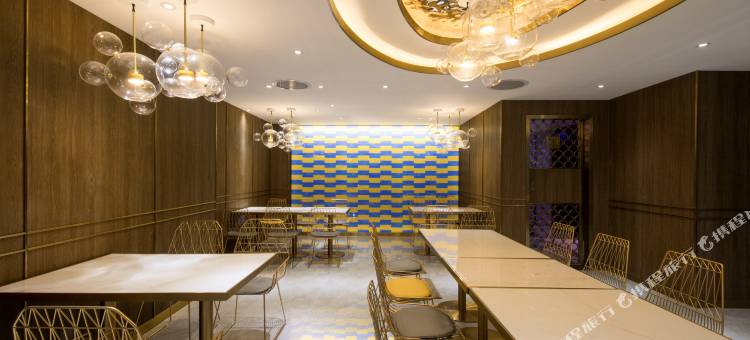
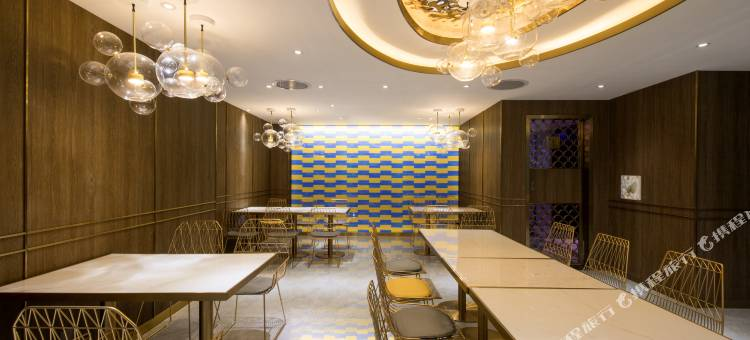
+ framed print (630, 187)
